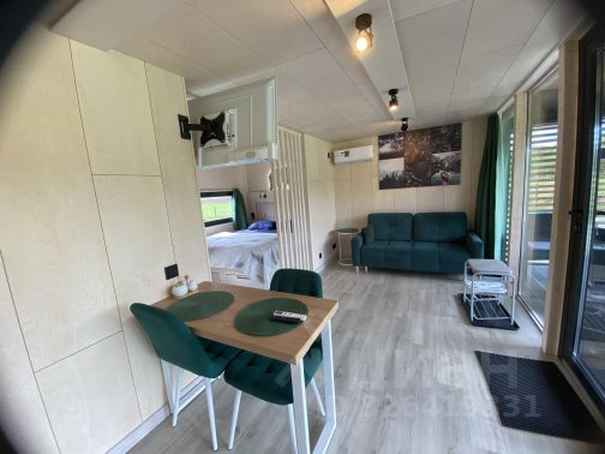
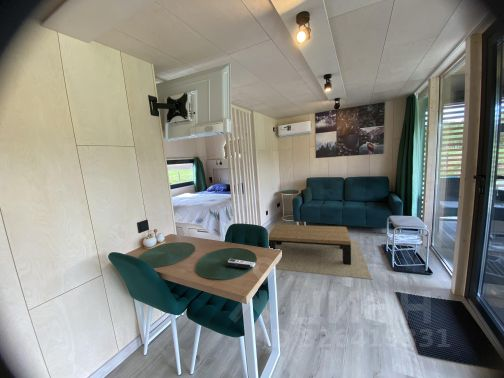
+ coffee table (308, 242)
